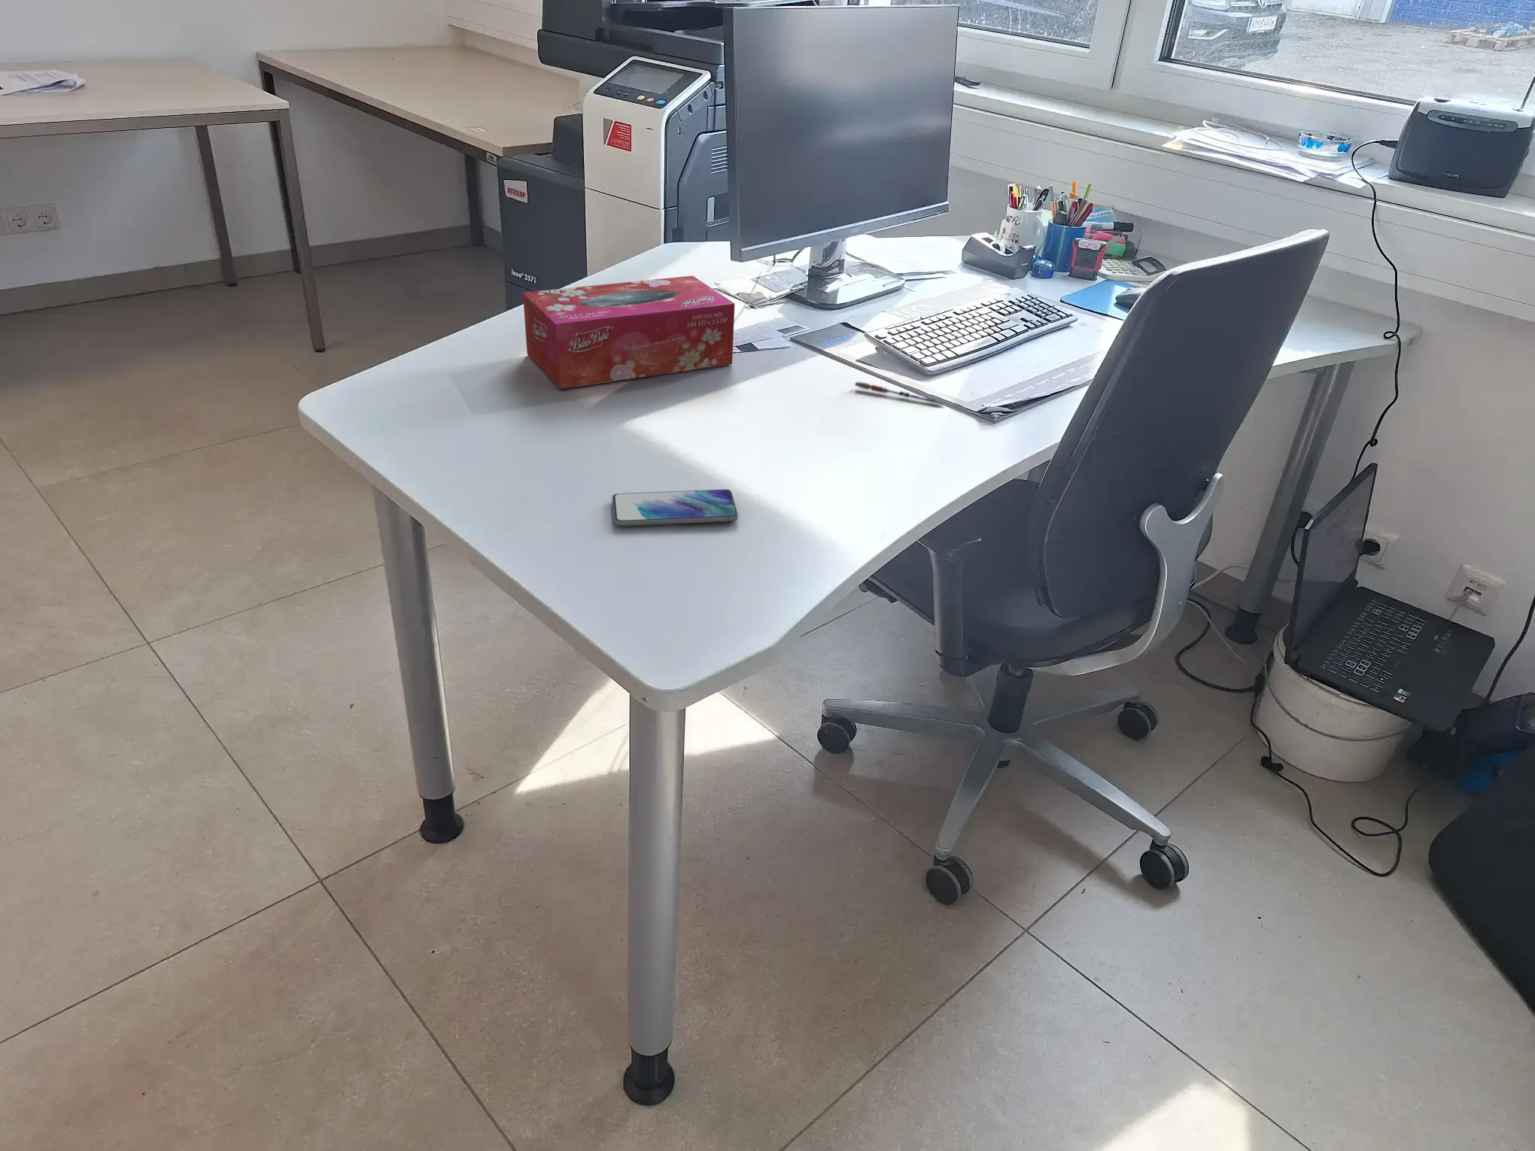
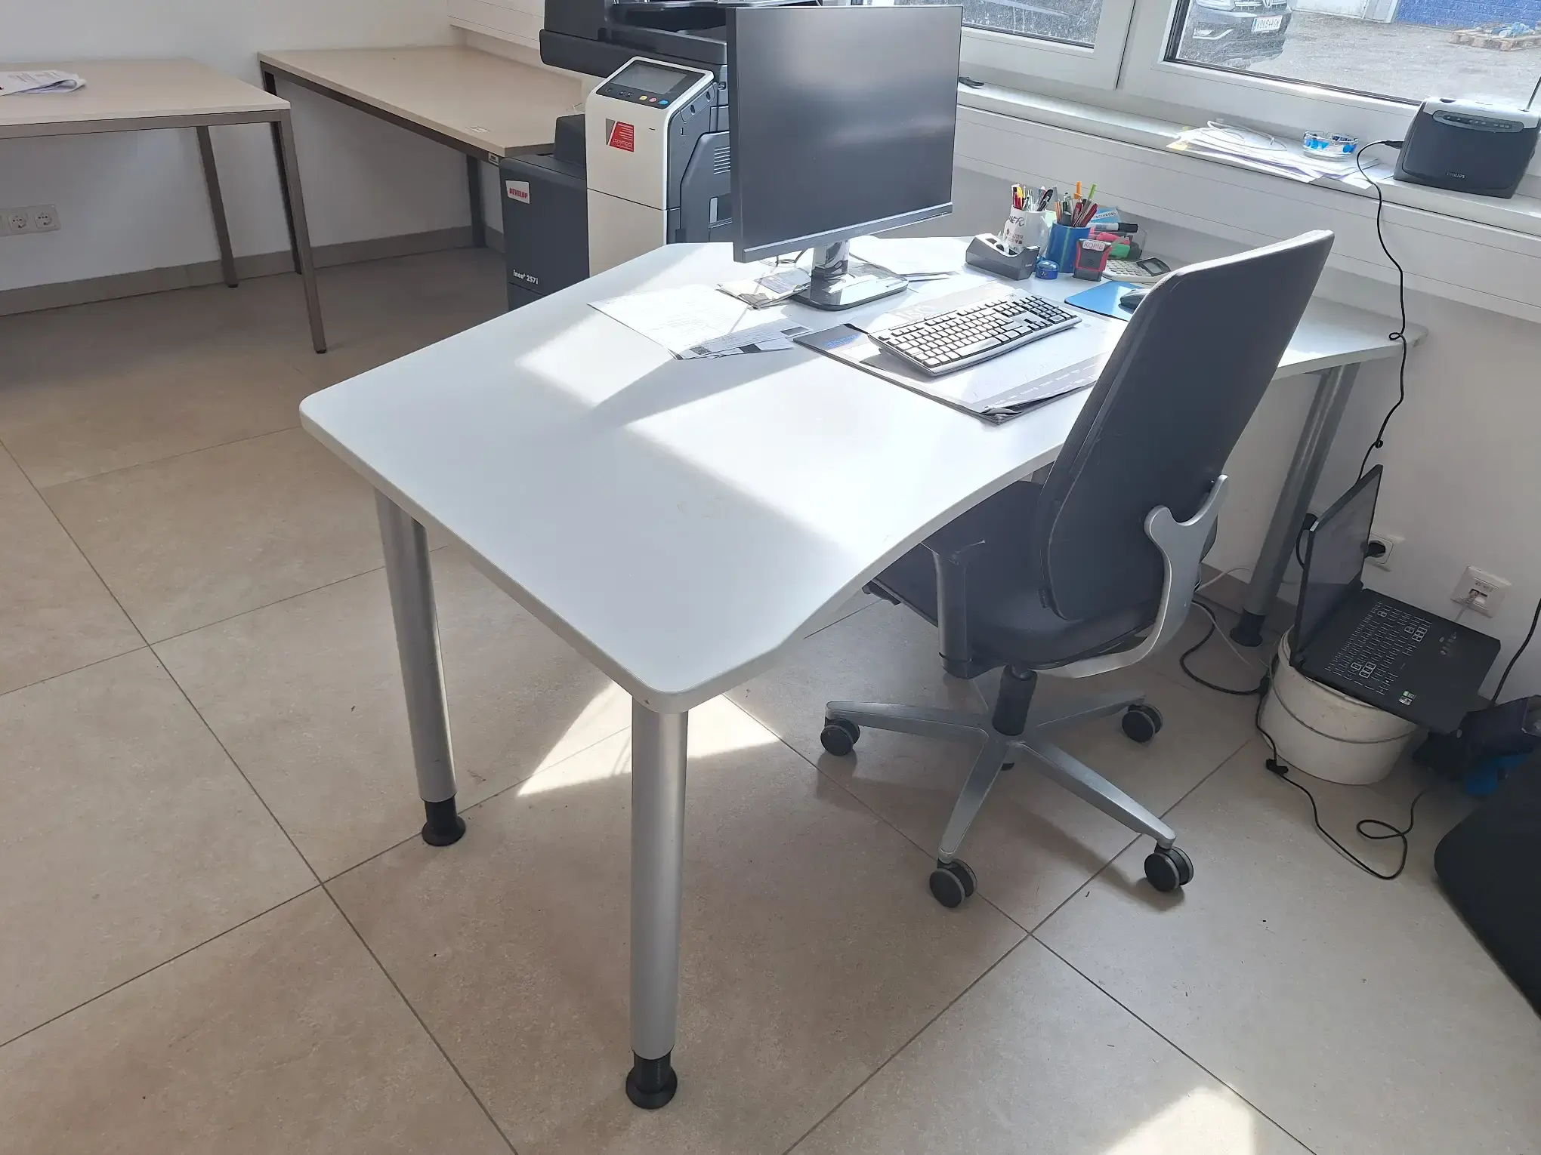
- smartphone (674, 507)
- pen (898, 392)
- tissue box (629, 329)
